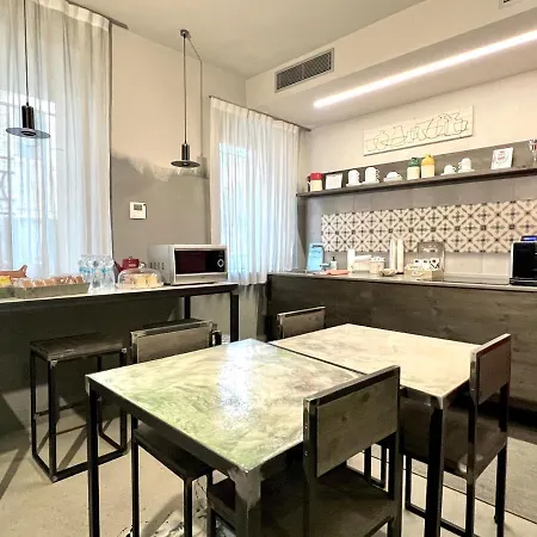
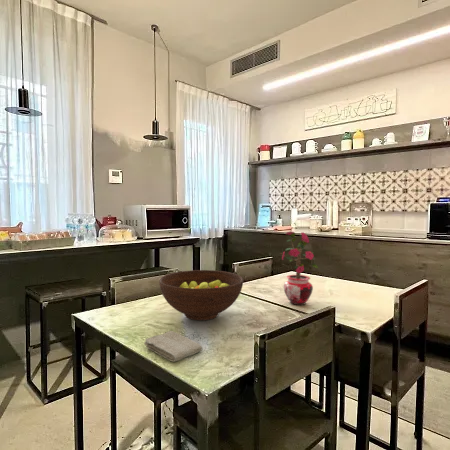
+ fruit bowl (201, 297)
+ washcloth (172, 344)
+ potted plant (300, 266)
